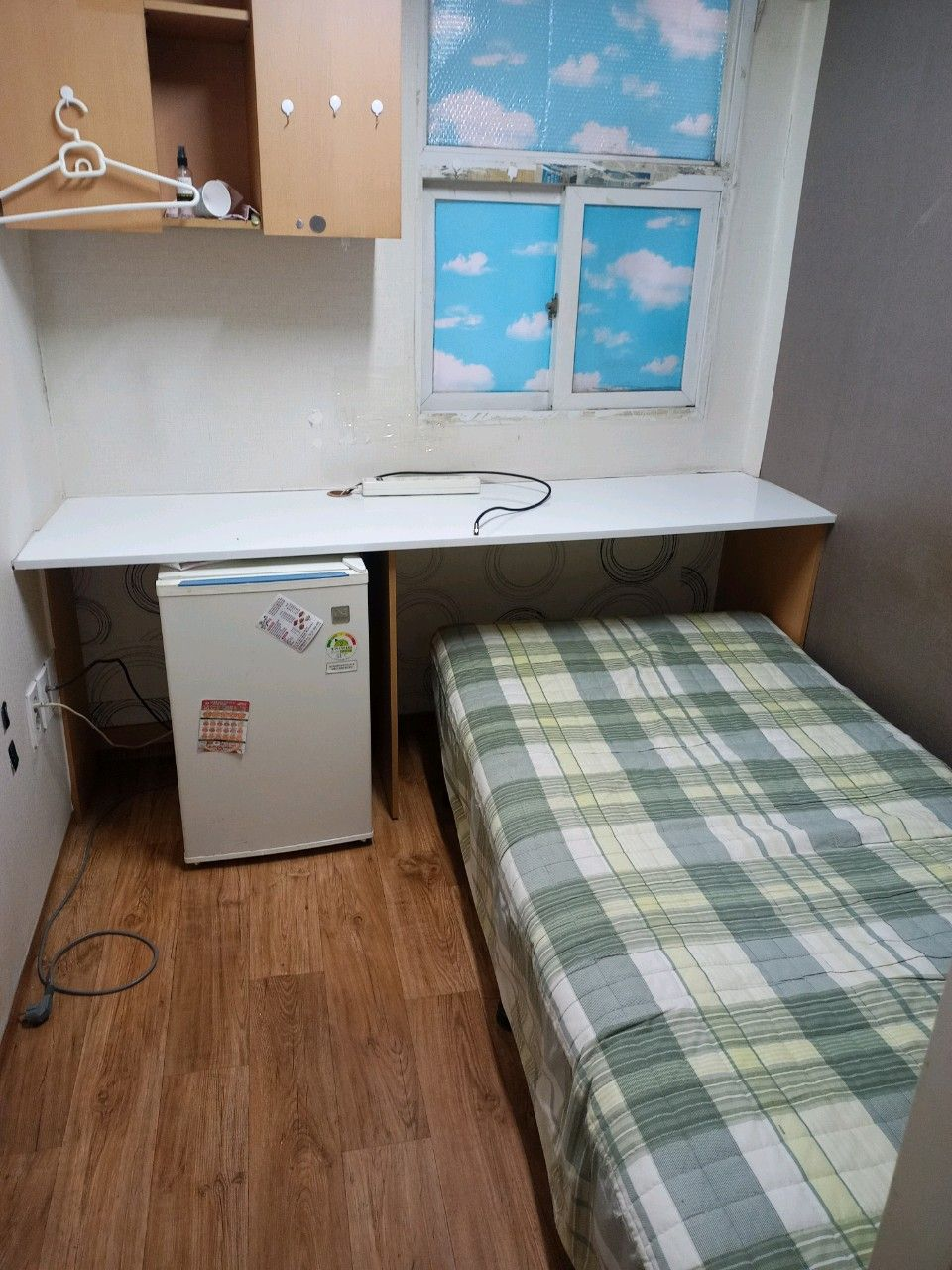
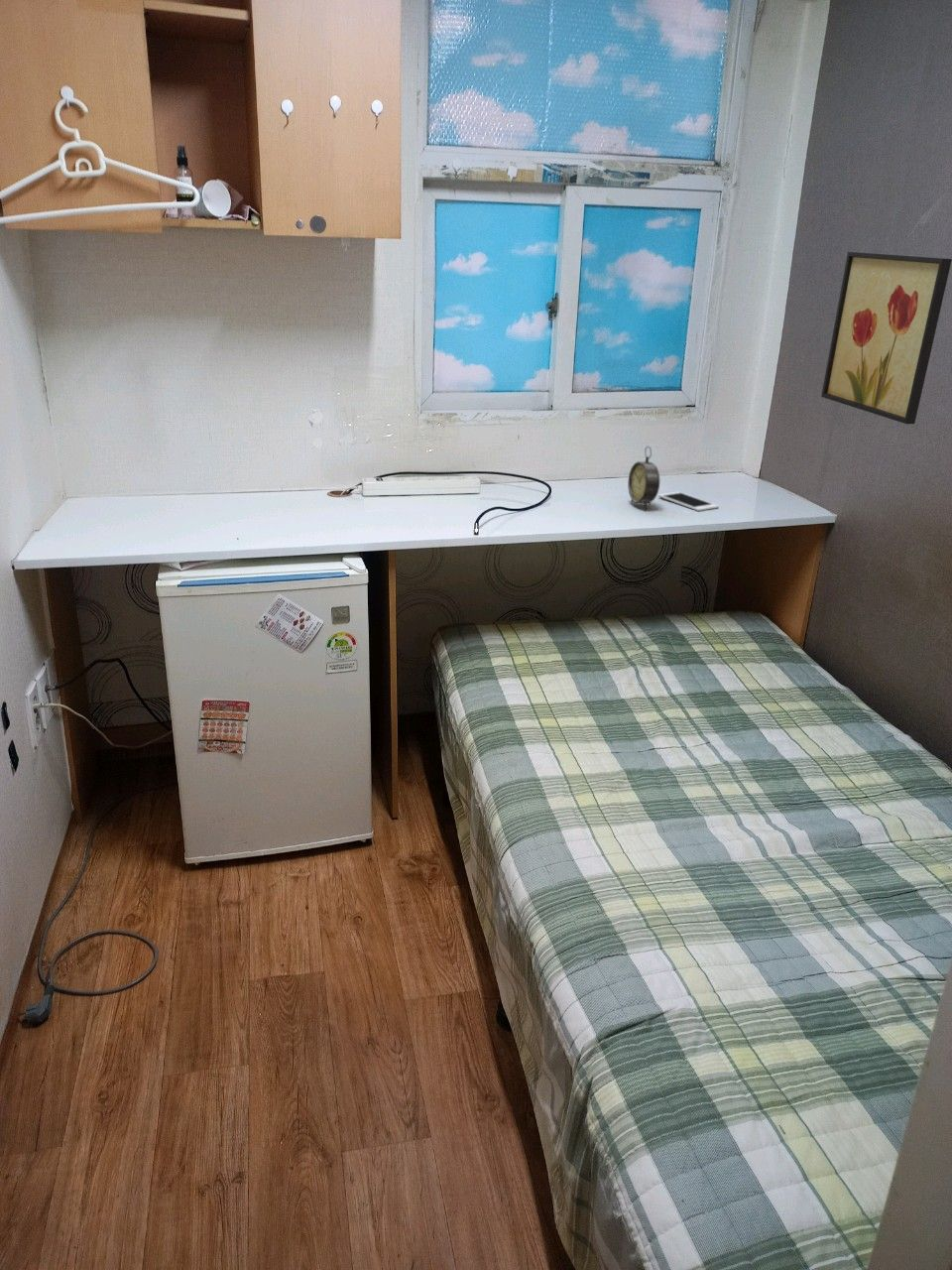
+ cell phone (687, 501)
+ wall art (883, 334)
+ alarm clock (646, 476)
